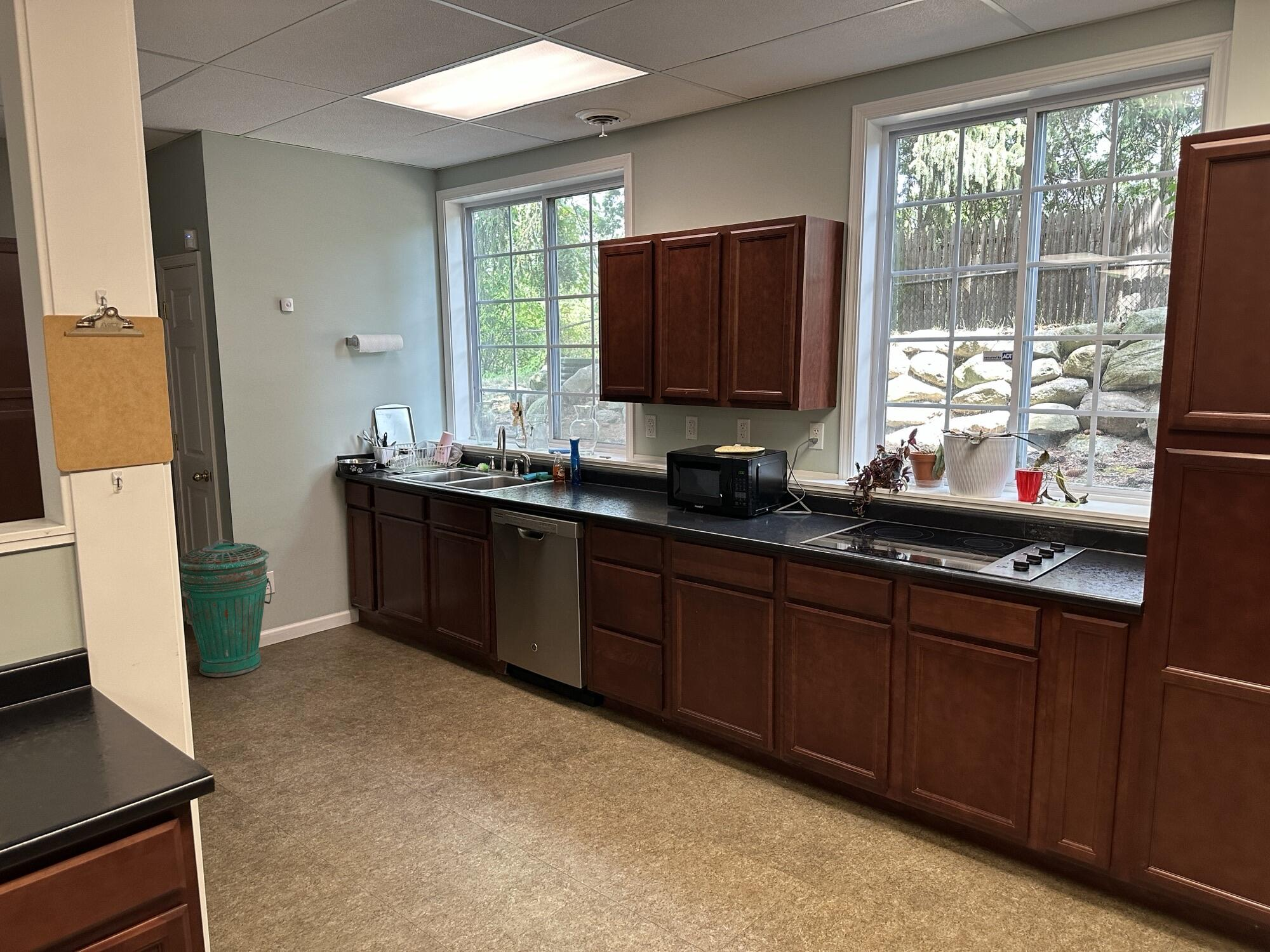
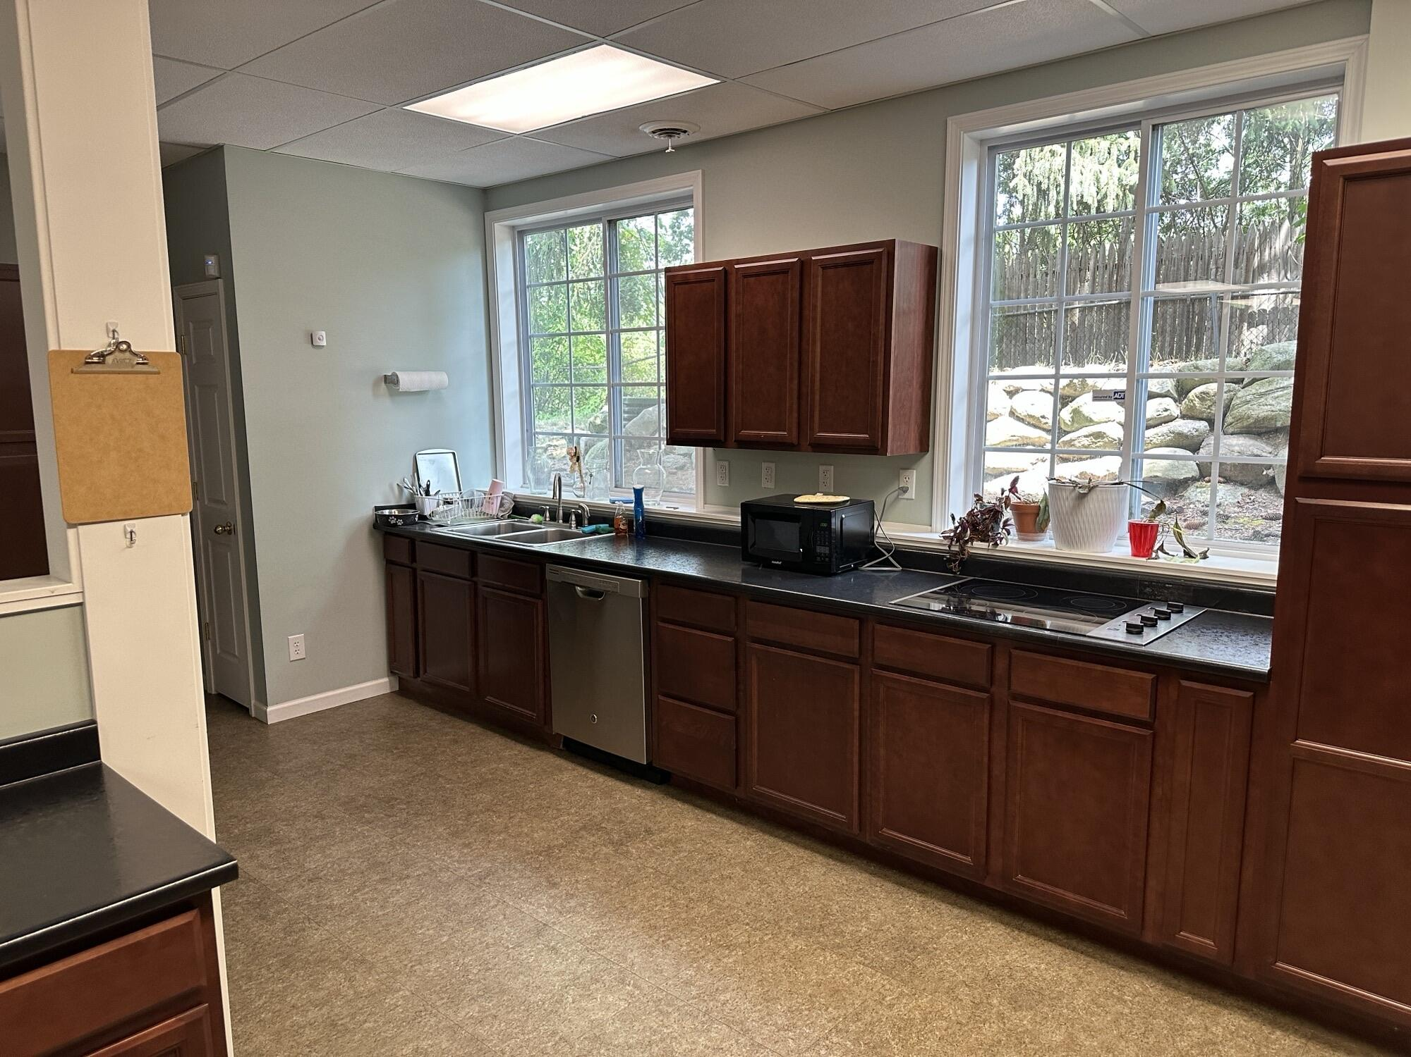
- trash can (226, 604)
